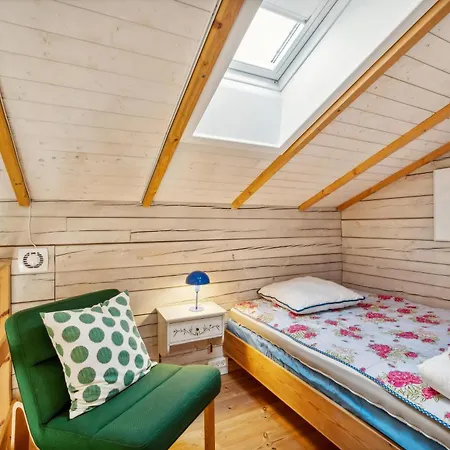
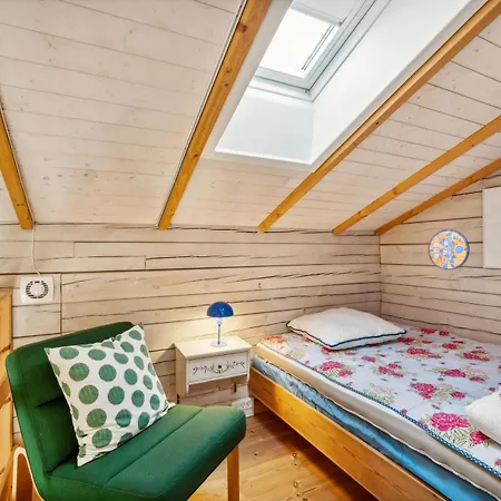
+ manhole cover (448, 249)
